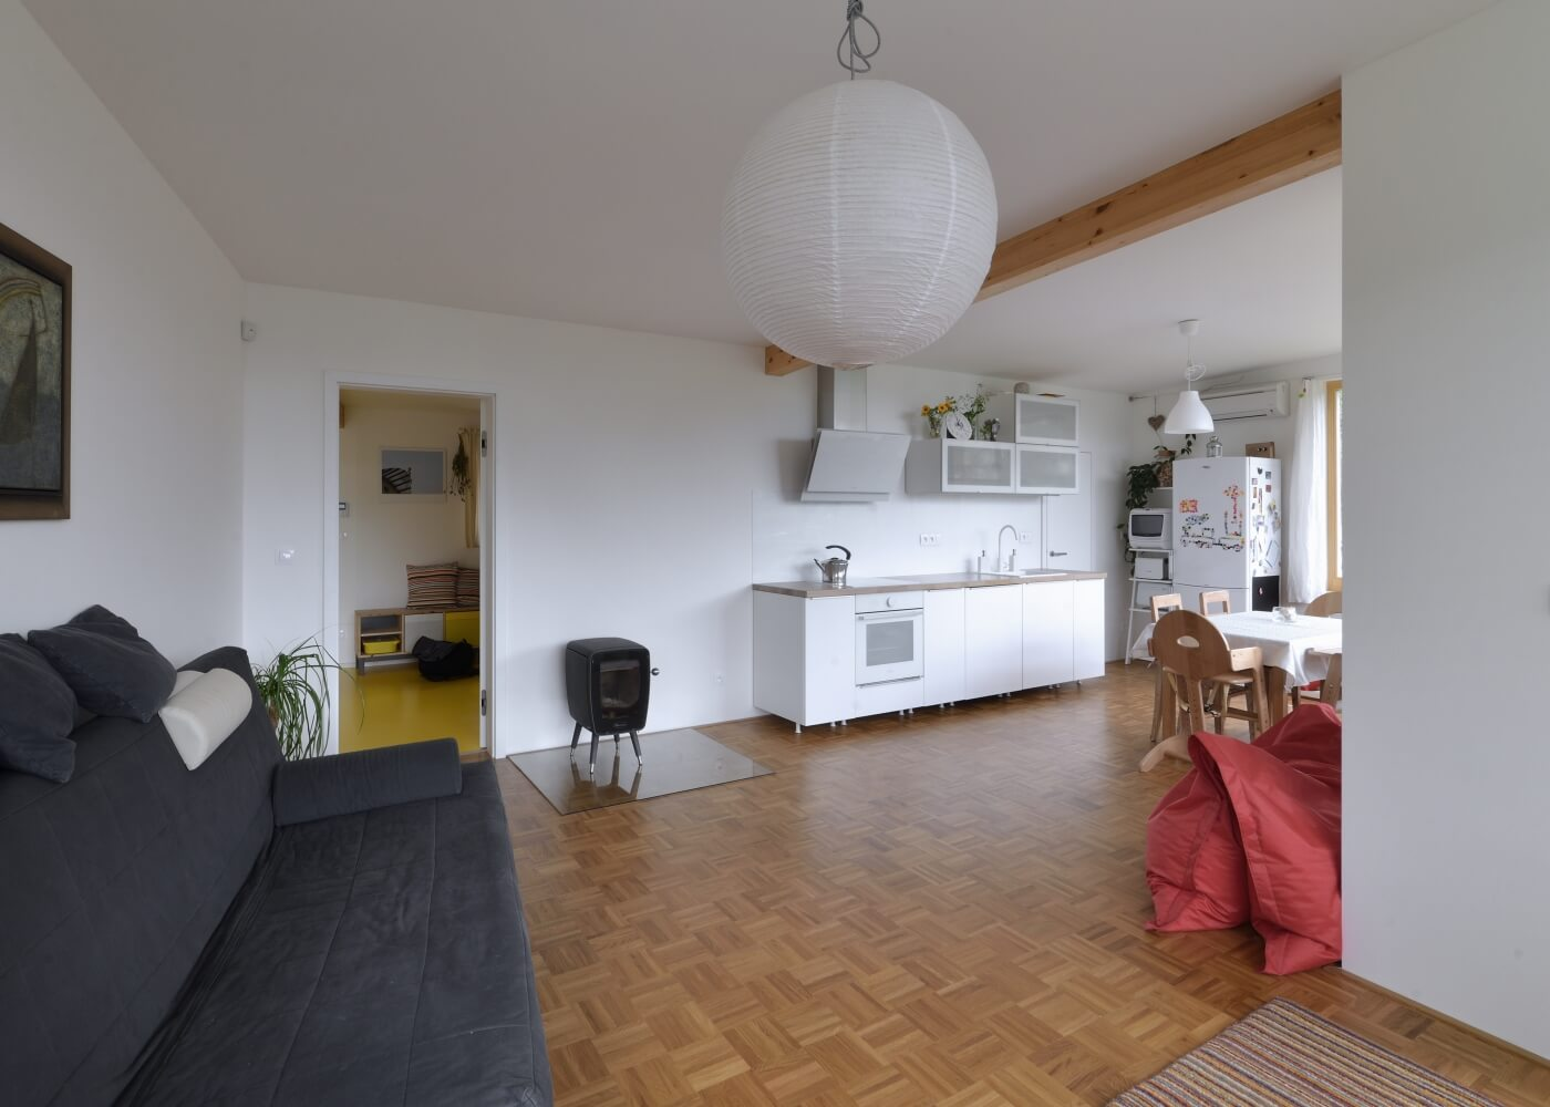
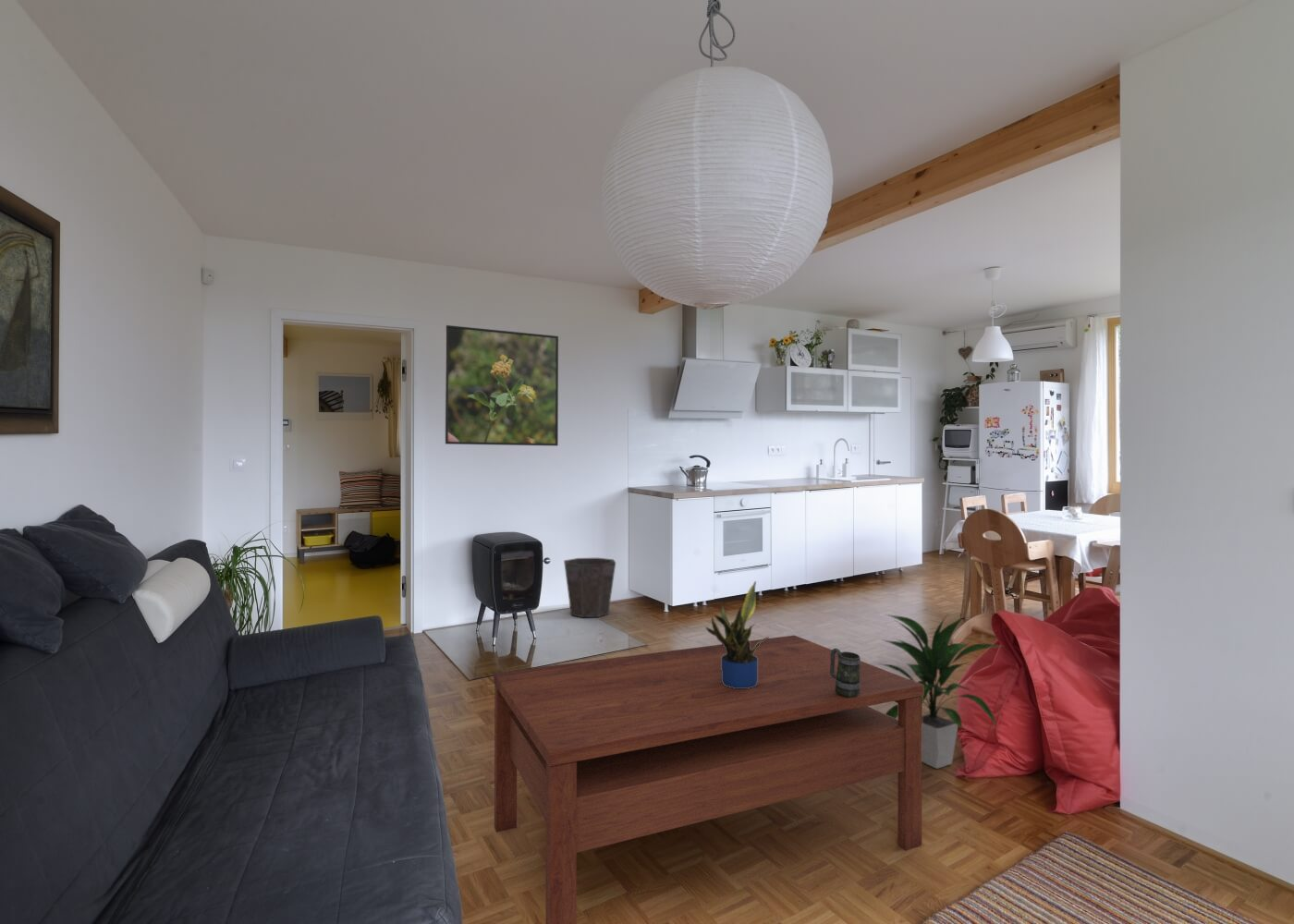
+ waste bin (589, 587)
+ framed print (504, 387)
+ indoor plant (928, 685)
+ coffee table (702, 758)
+ potted plant (738, 631)
+ mug (843, 672)
